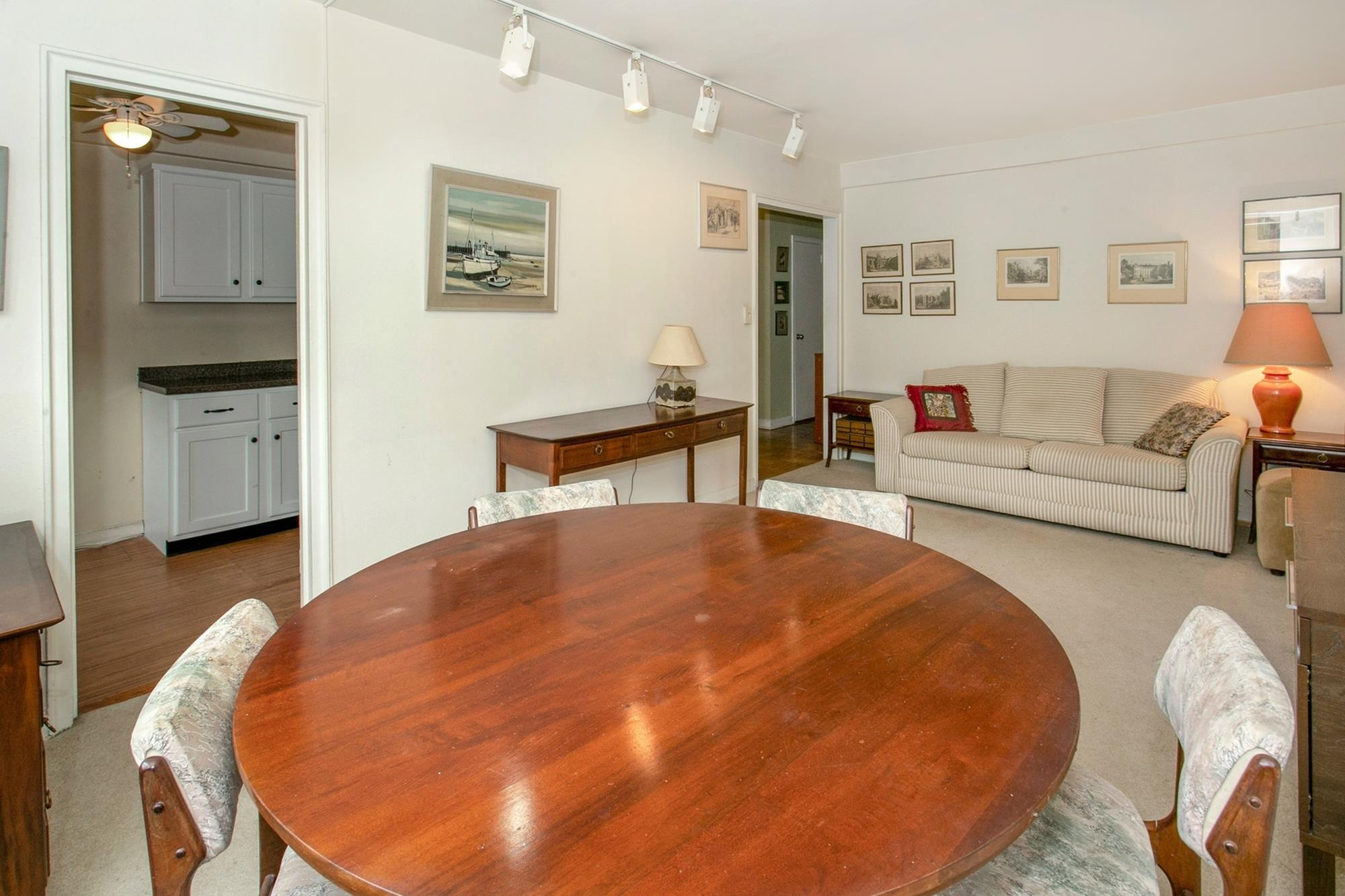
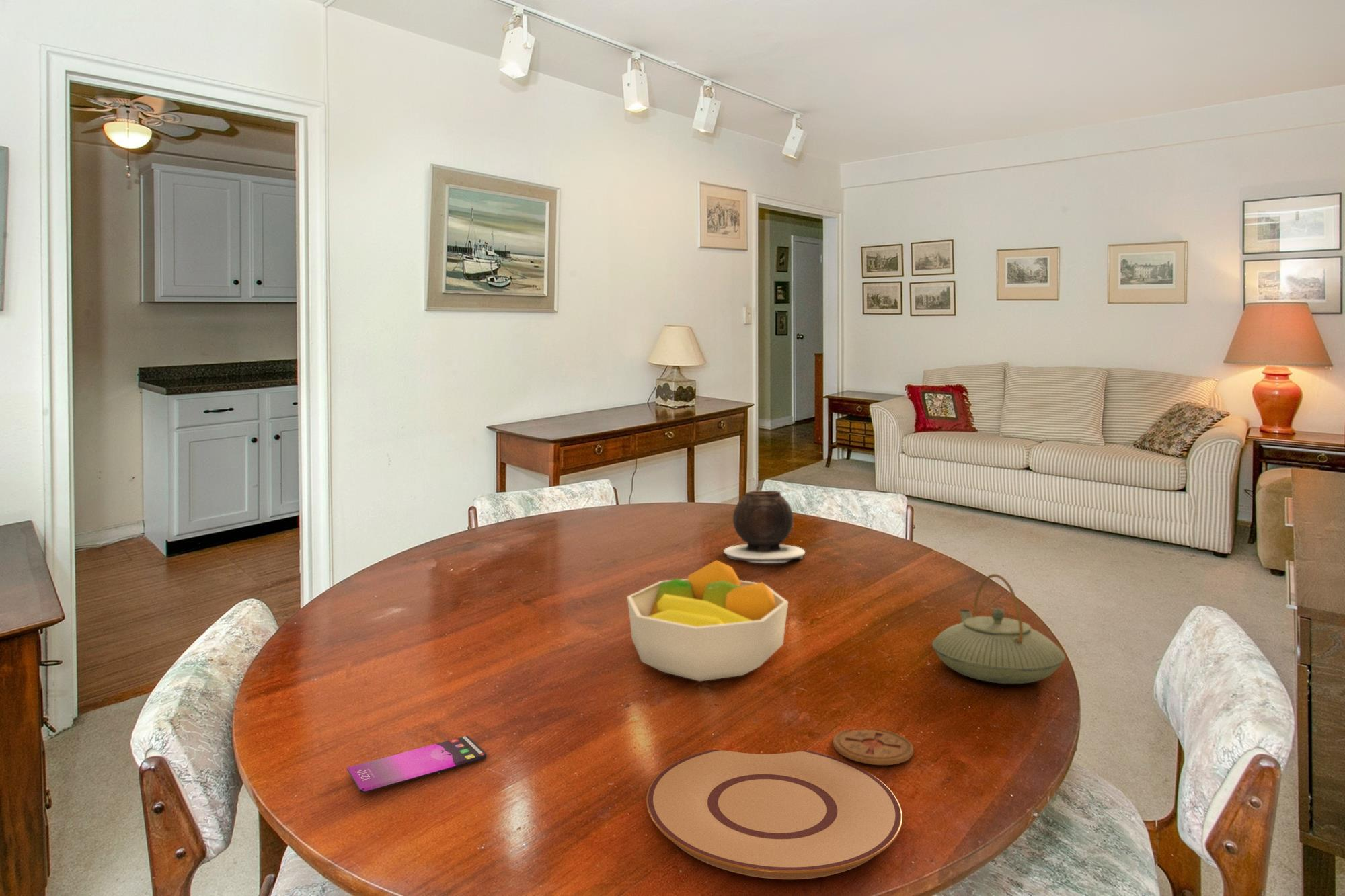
+ smartphone (418, 762)
+ coaster (872, 745)
+ teapot (993, 621)
+ plate (771, 805)
+ fruit bowl (706, 614)
+ vase (763, 524)
